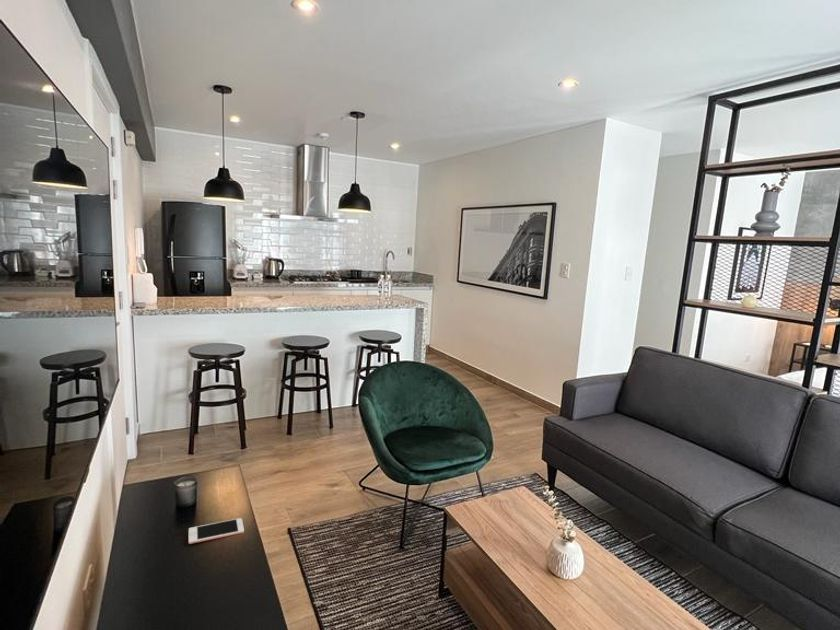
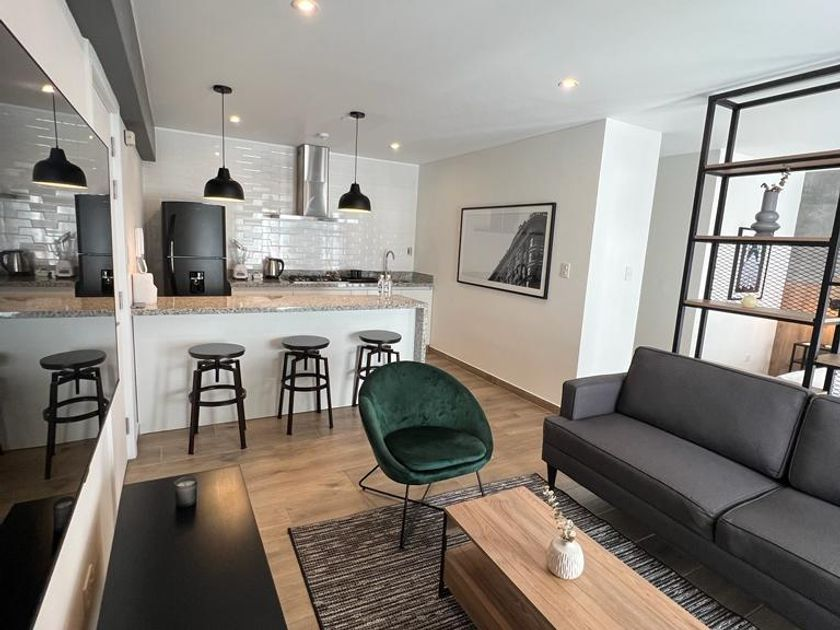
- cell phone (216, 530)
